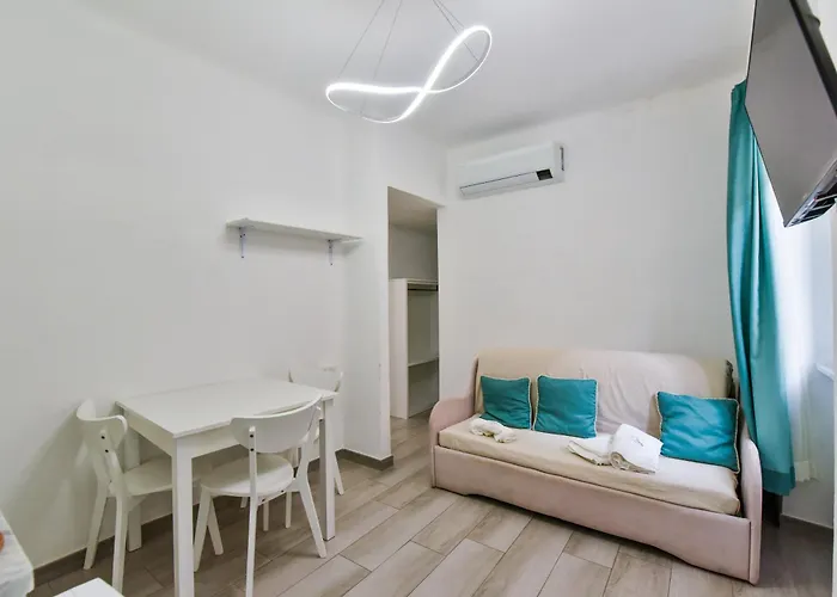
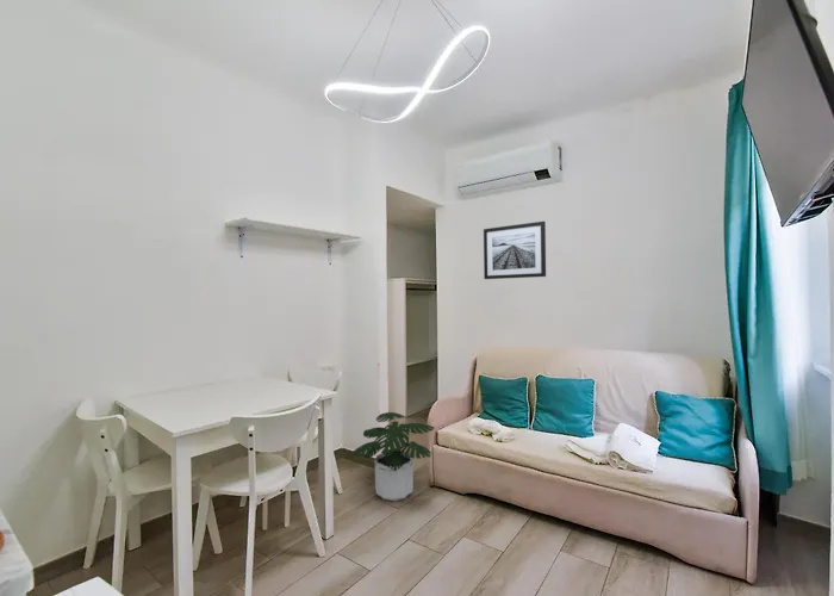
+ wall art (512, 252)
+ potted plant (394, 457)
